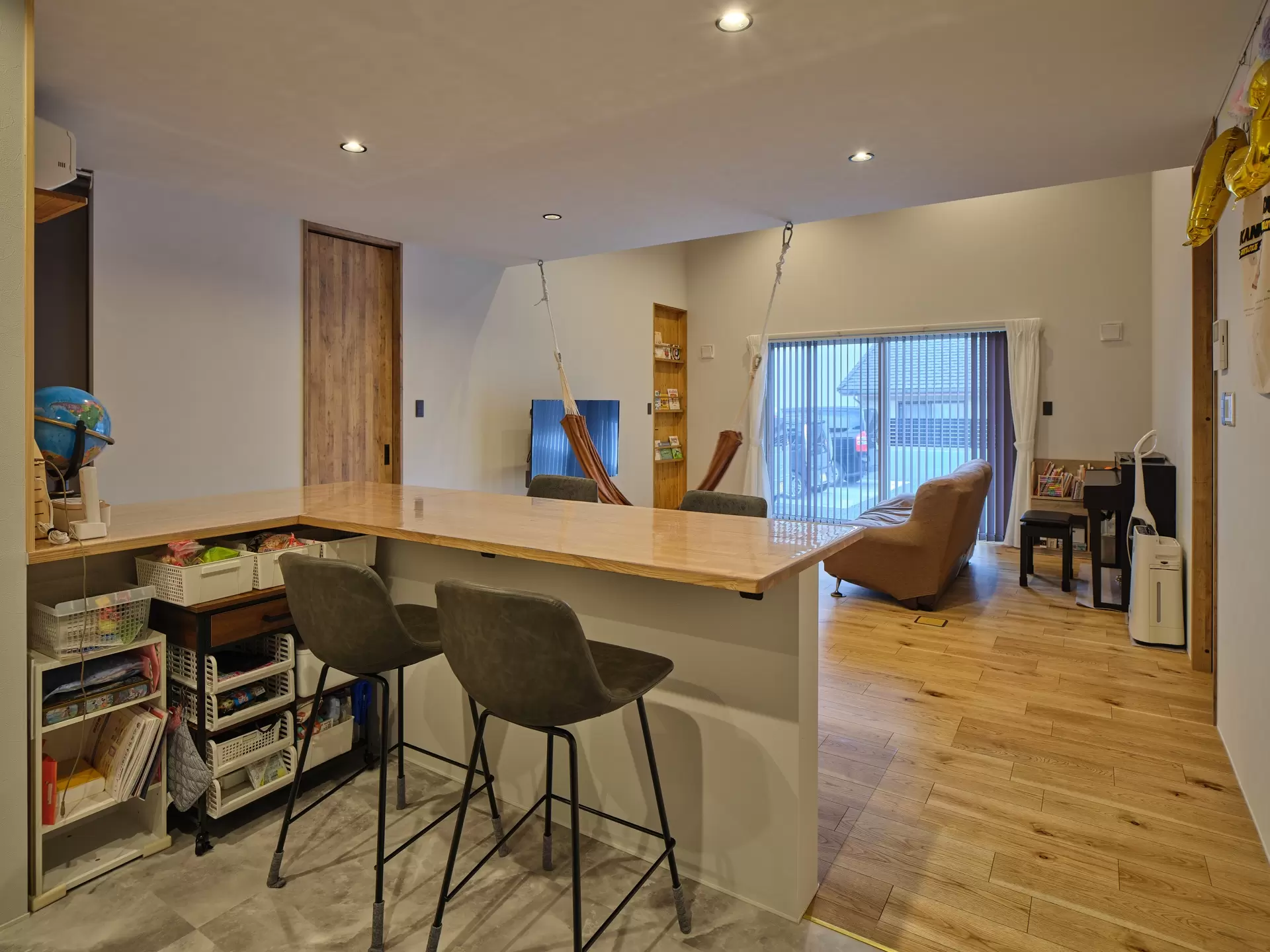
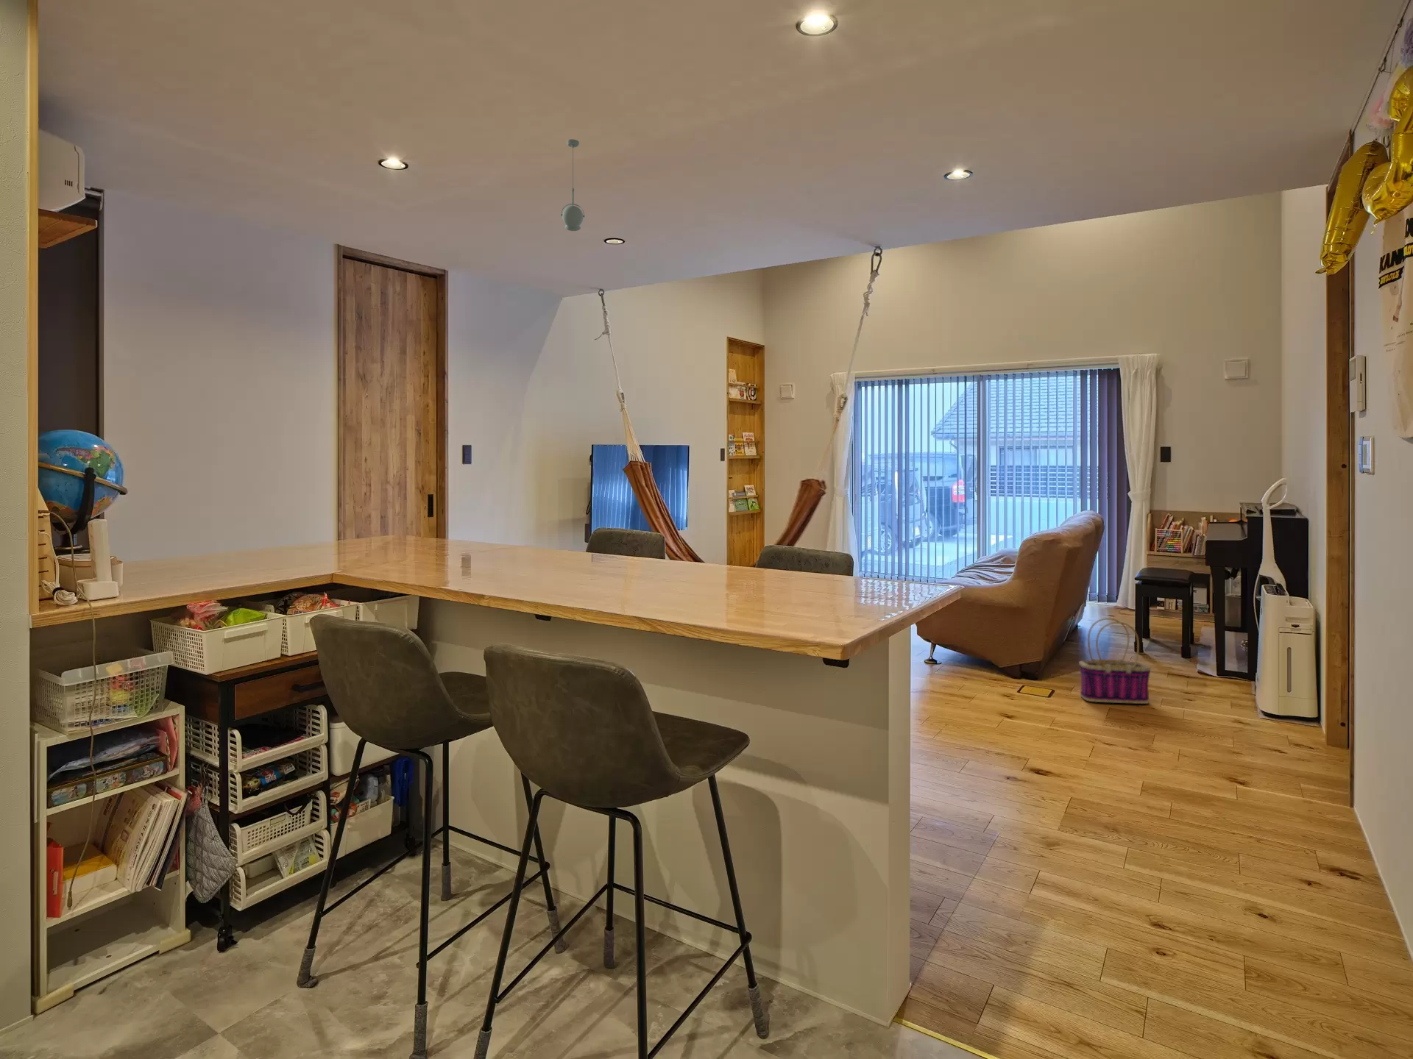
+ basket (1114, 660)
+ pendant light (573, 186)
